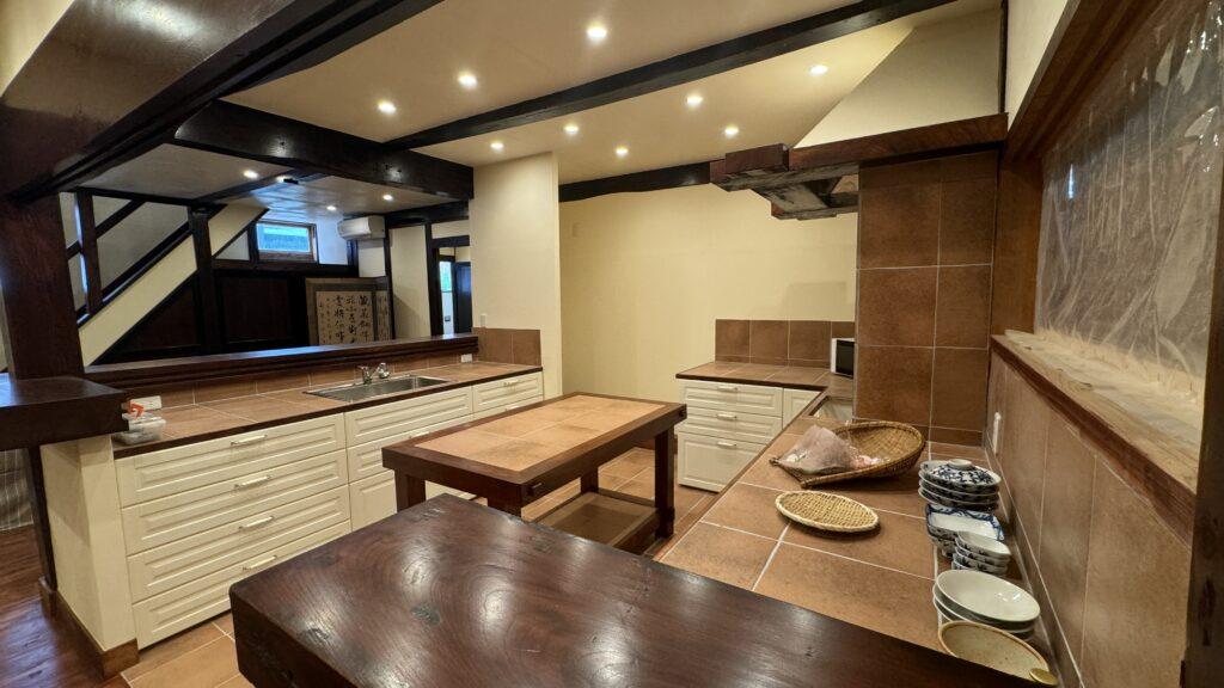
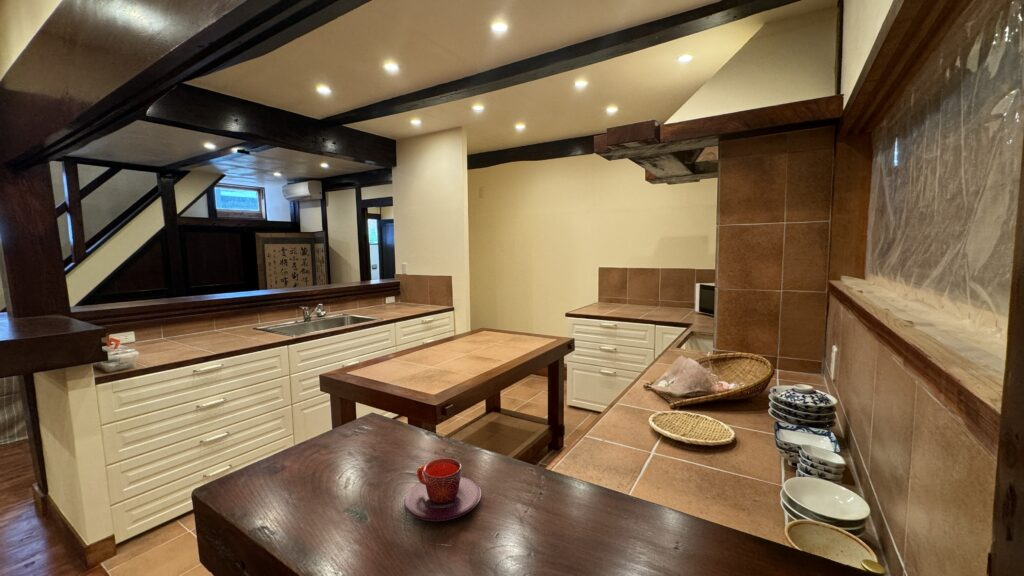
+ teacup (442, 483)
